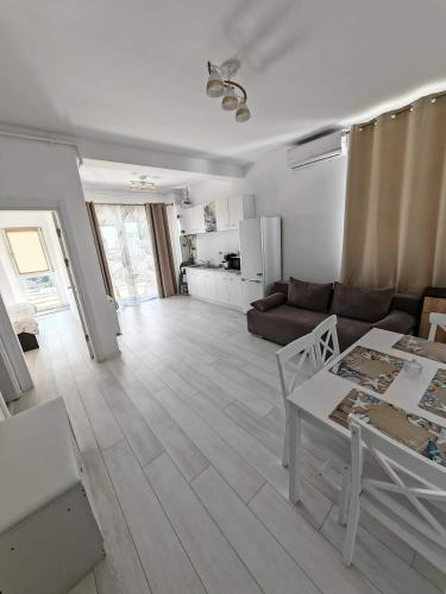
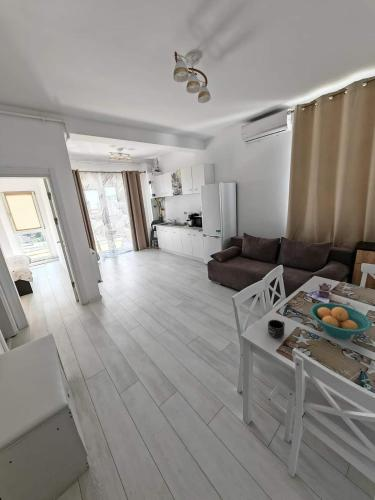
+ mug (277, 328)
+ fruit bowl (338, 319)
+ teapot (323, 289)
